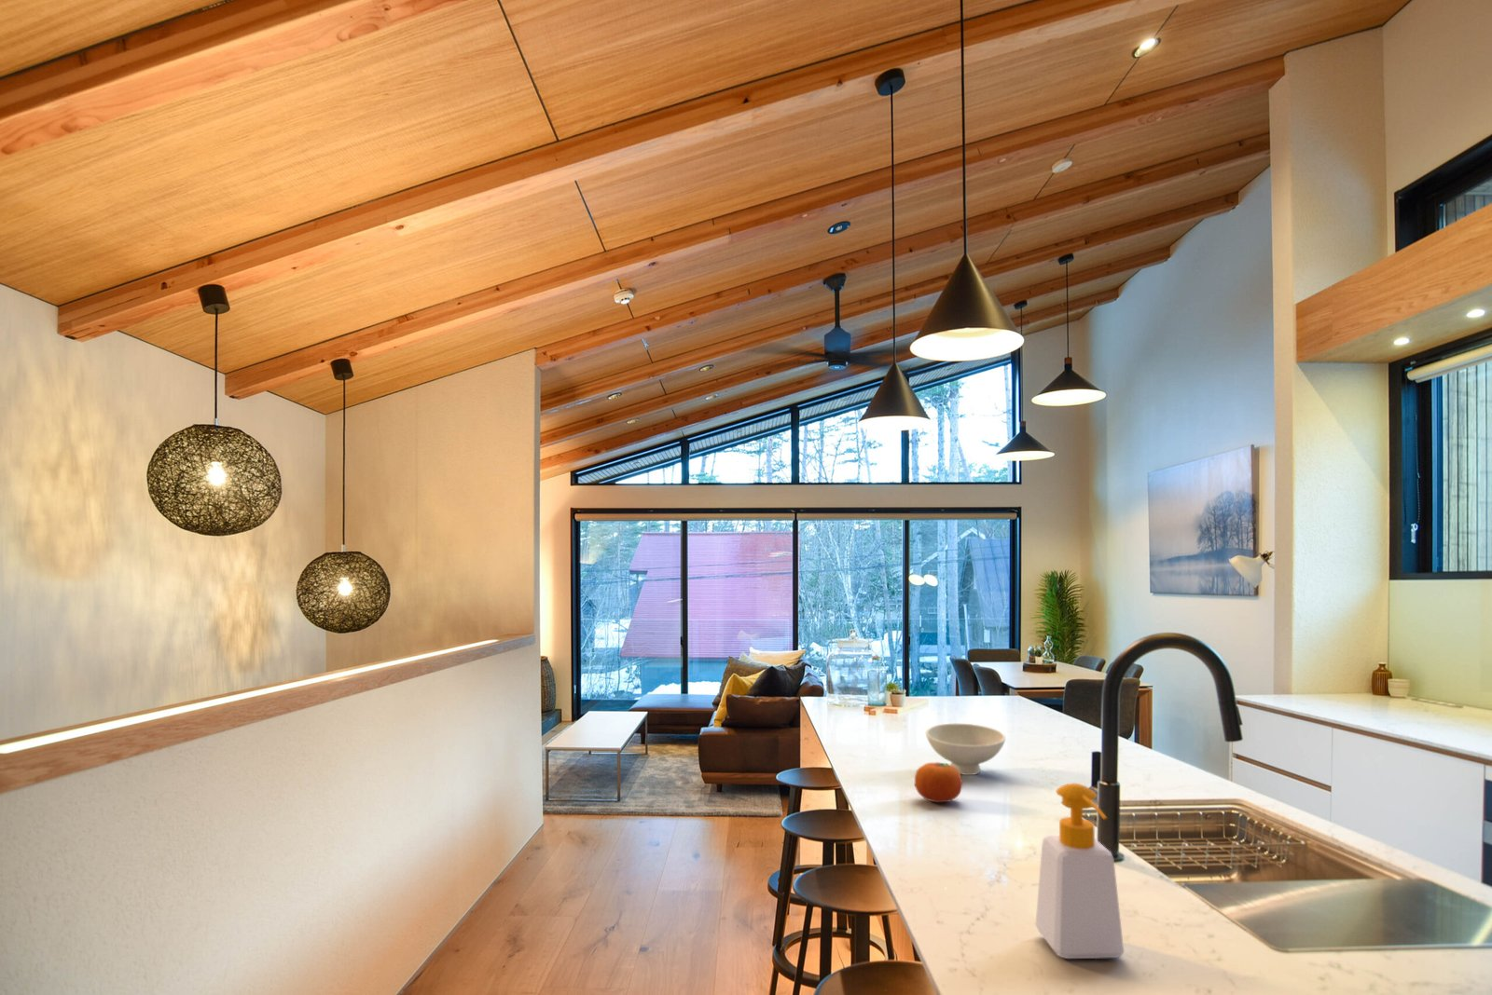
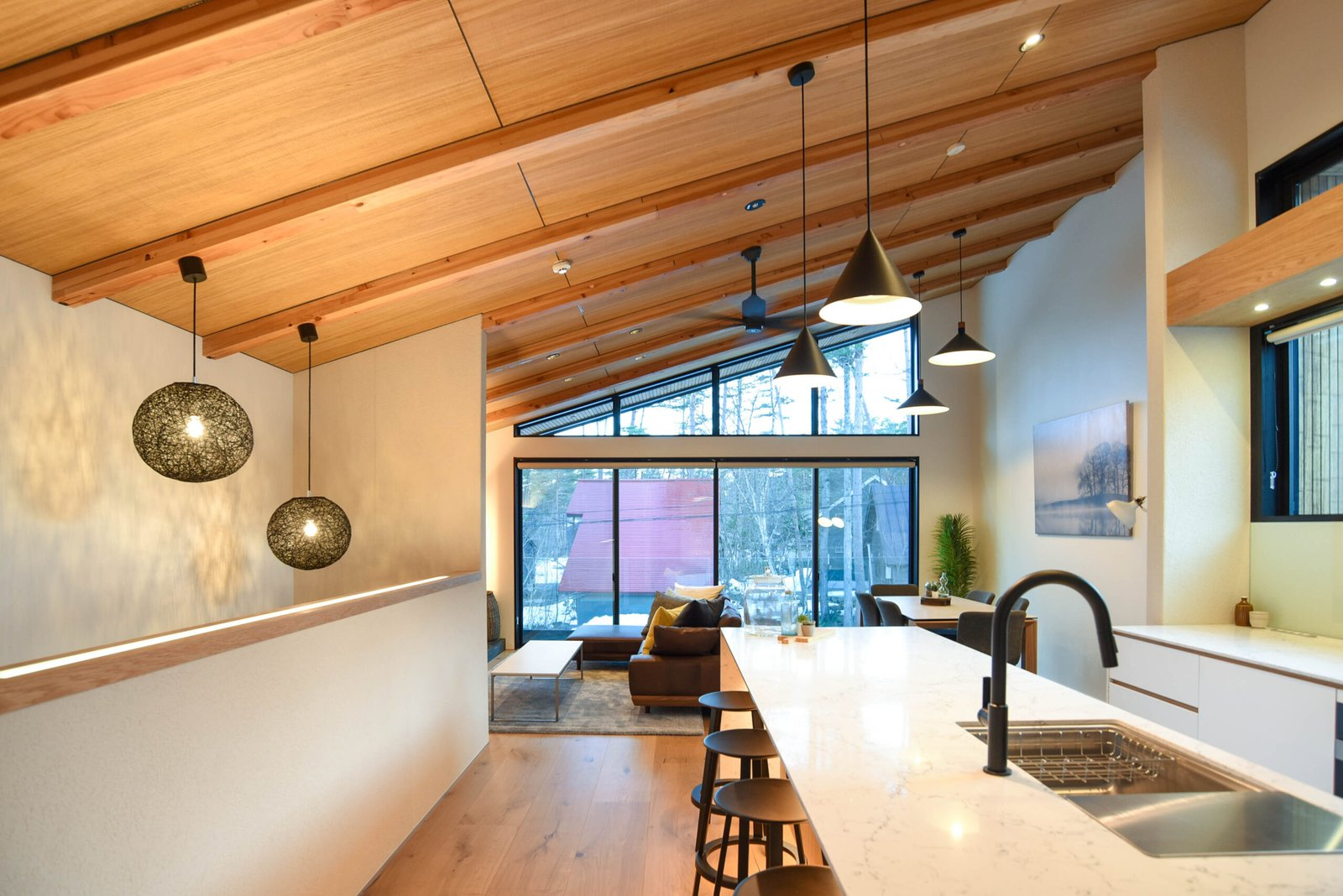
- bowl (965, 751)
- fruit (938, 782)
- soap bottle (1083, 871)
